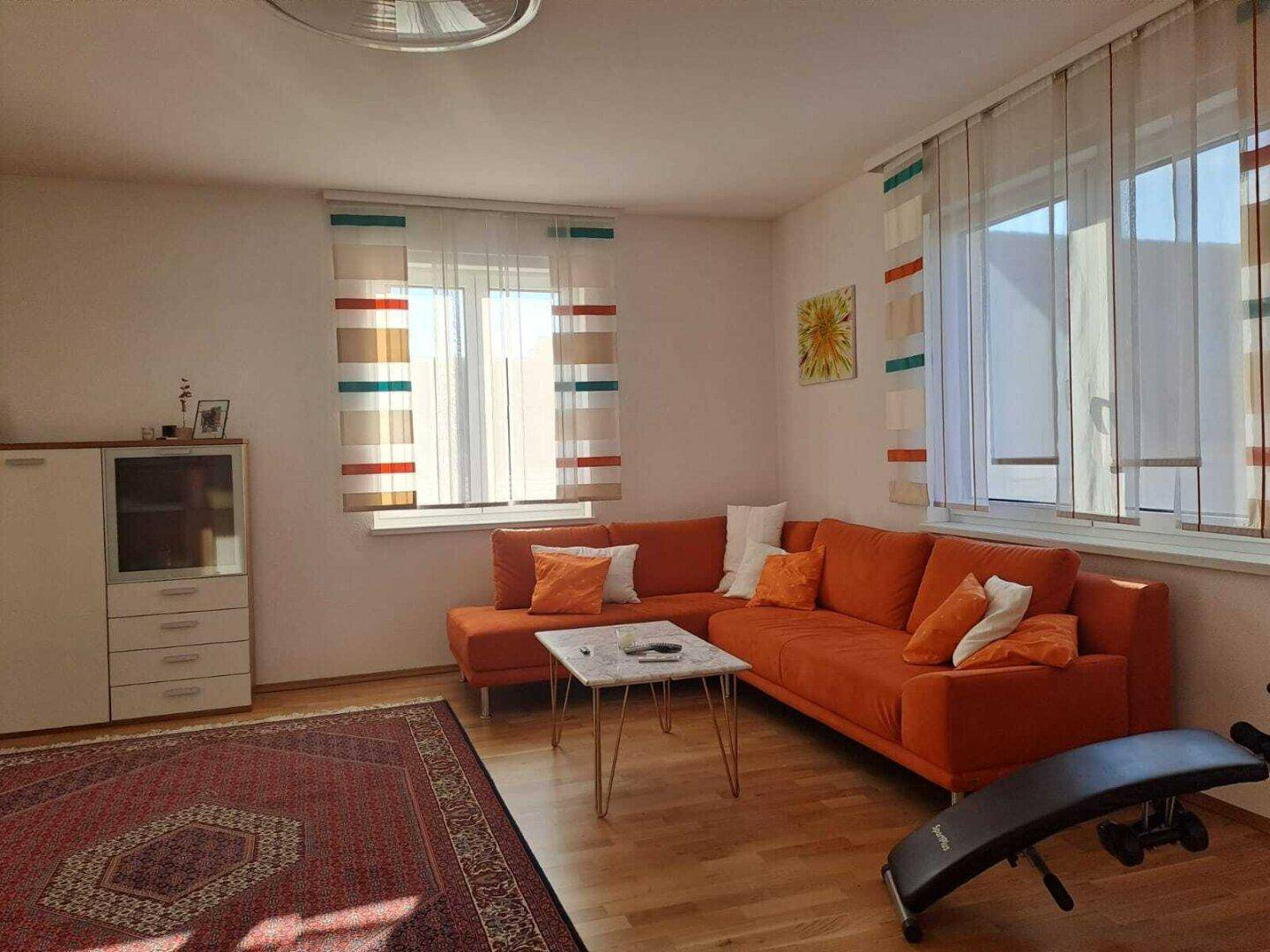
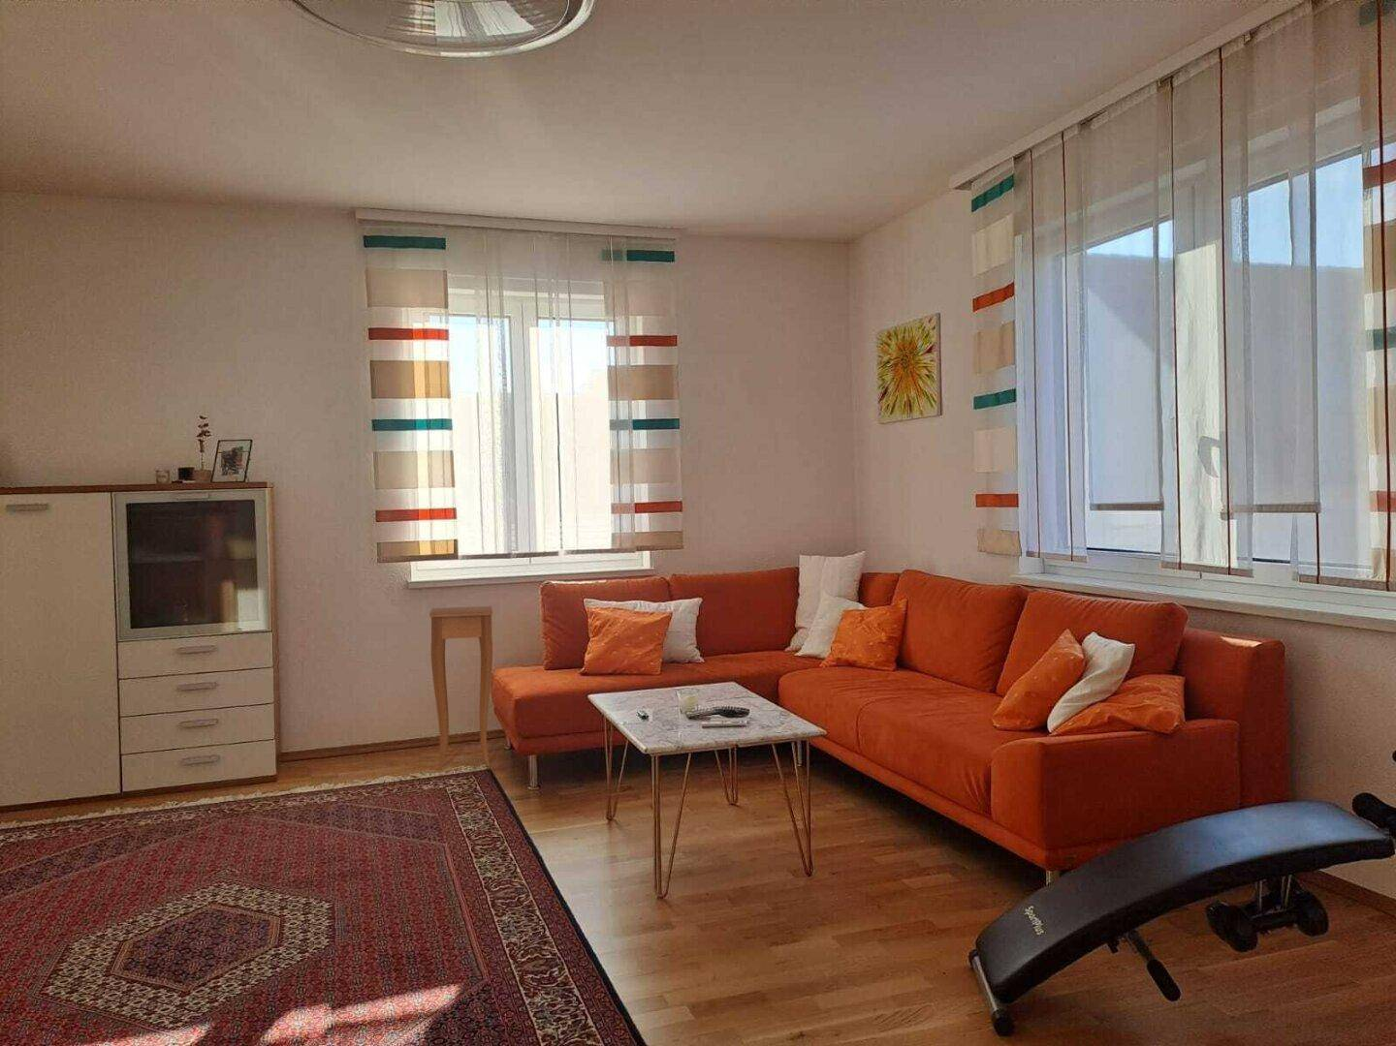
+ side table (446, 686)
